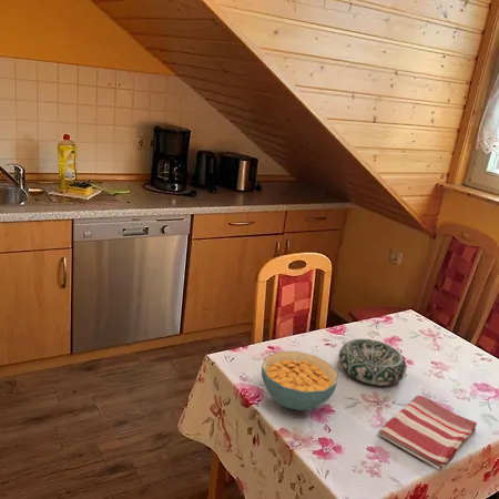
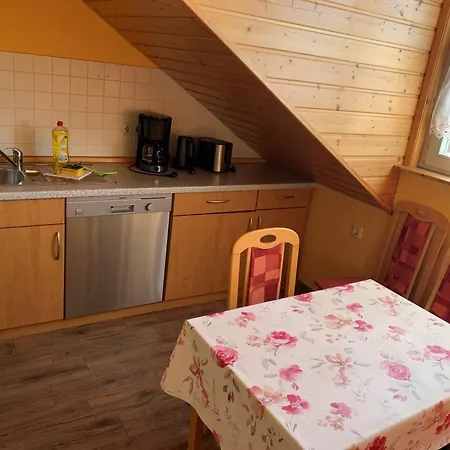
- cereal bowl (297, 386)
- dish towel (428, 428)
- decorative bowl (371, 361)
